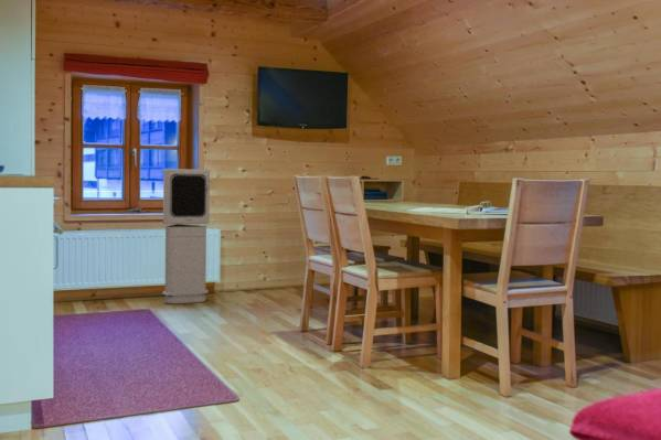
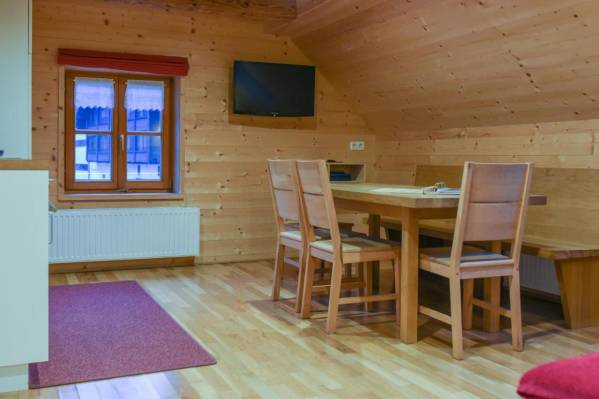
- air purifier (182, 234)
